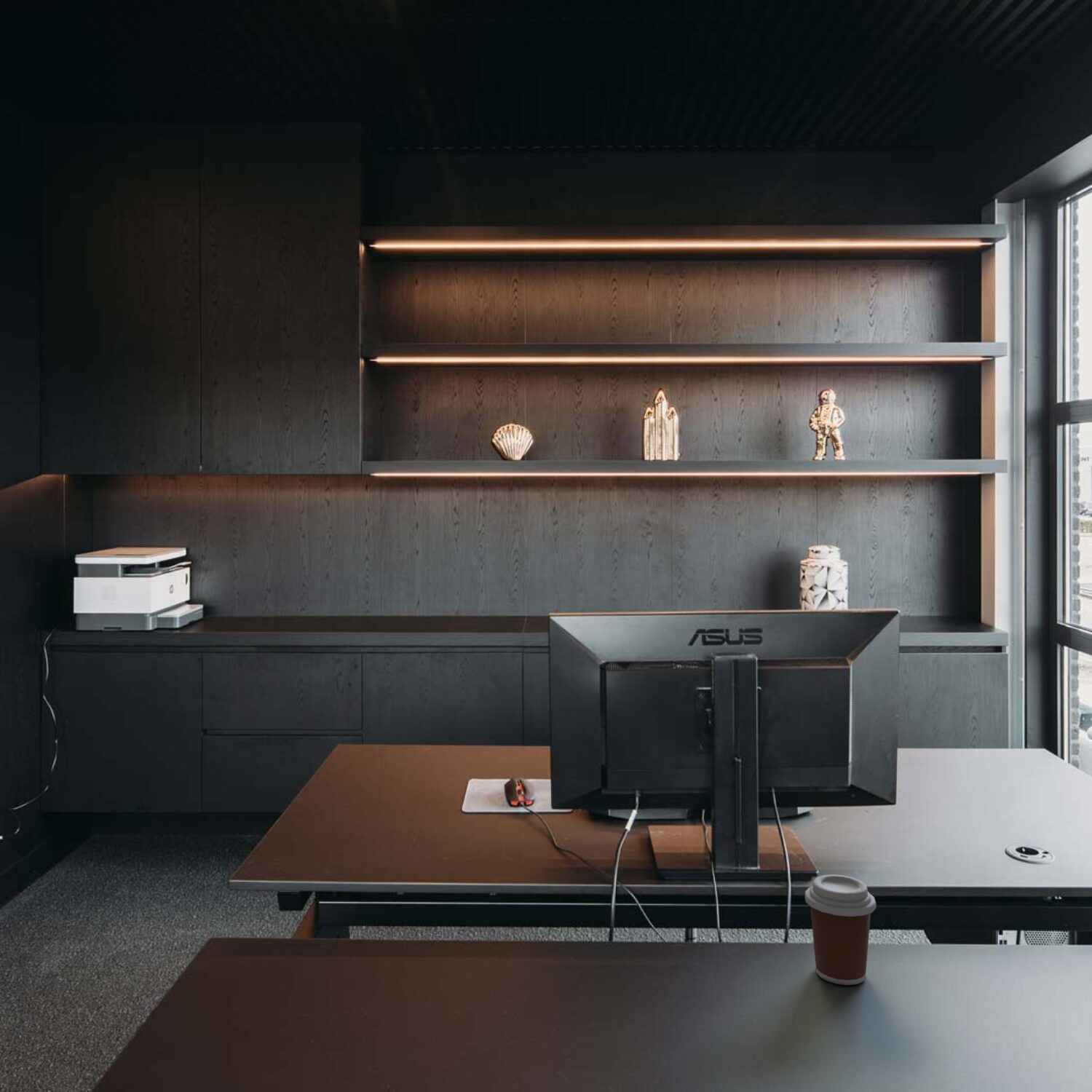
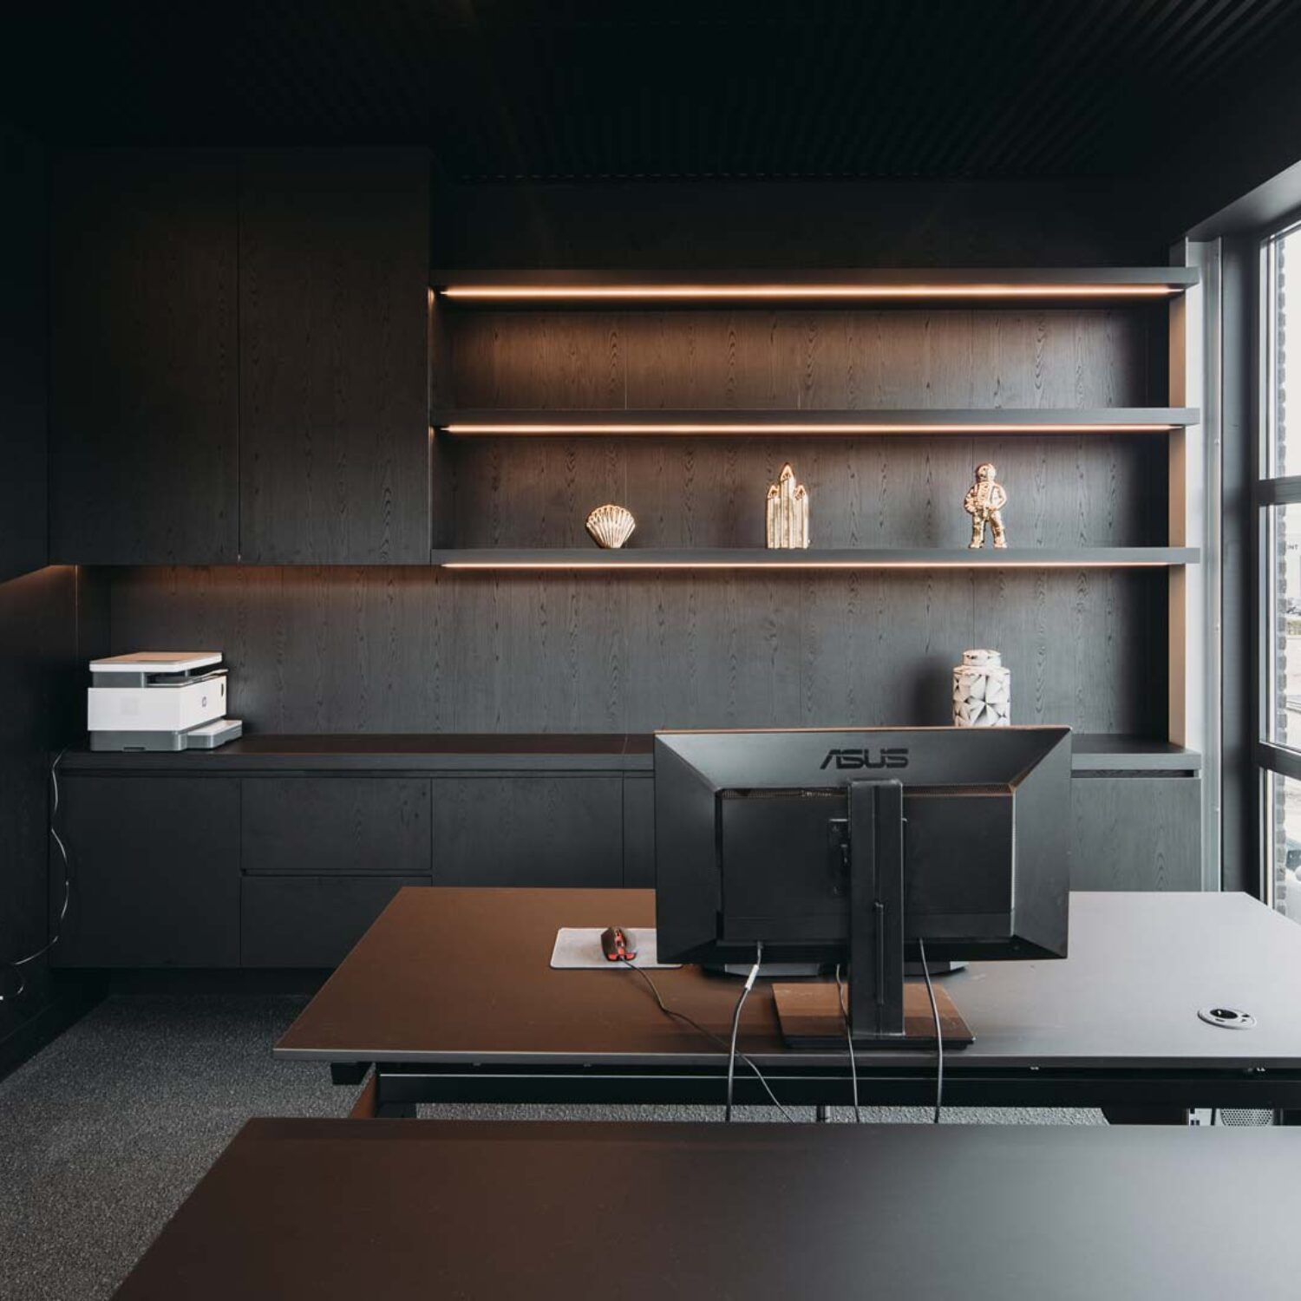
- coffee cup (840, 928)
